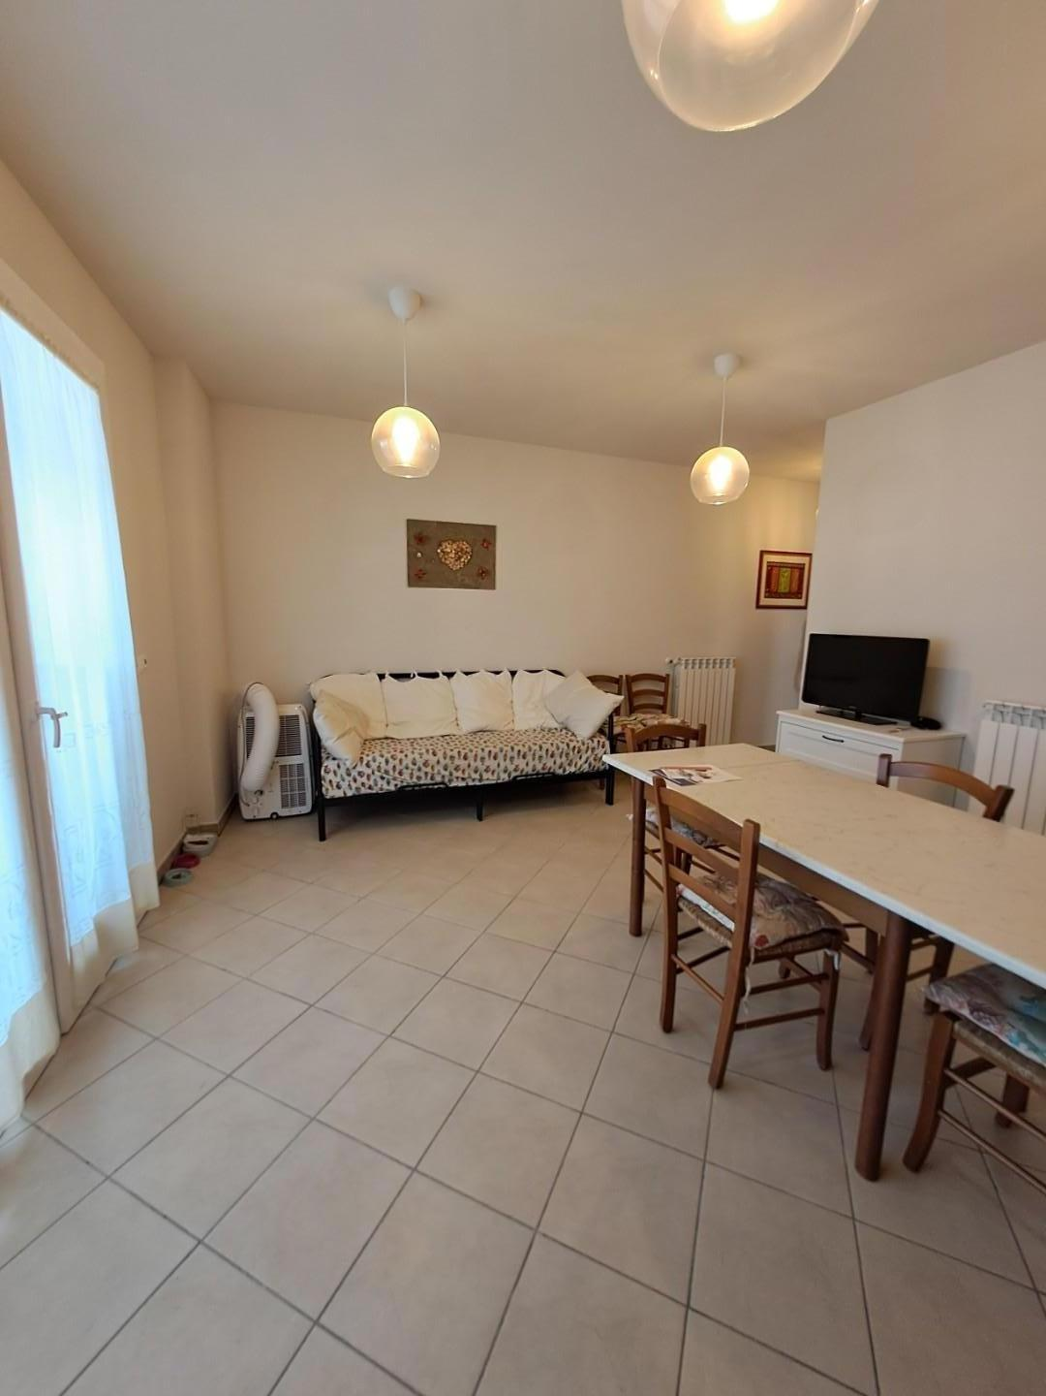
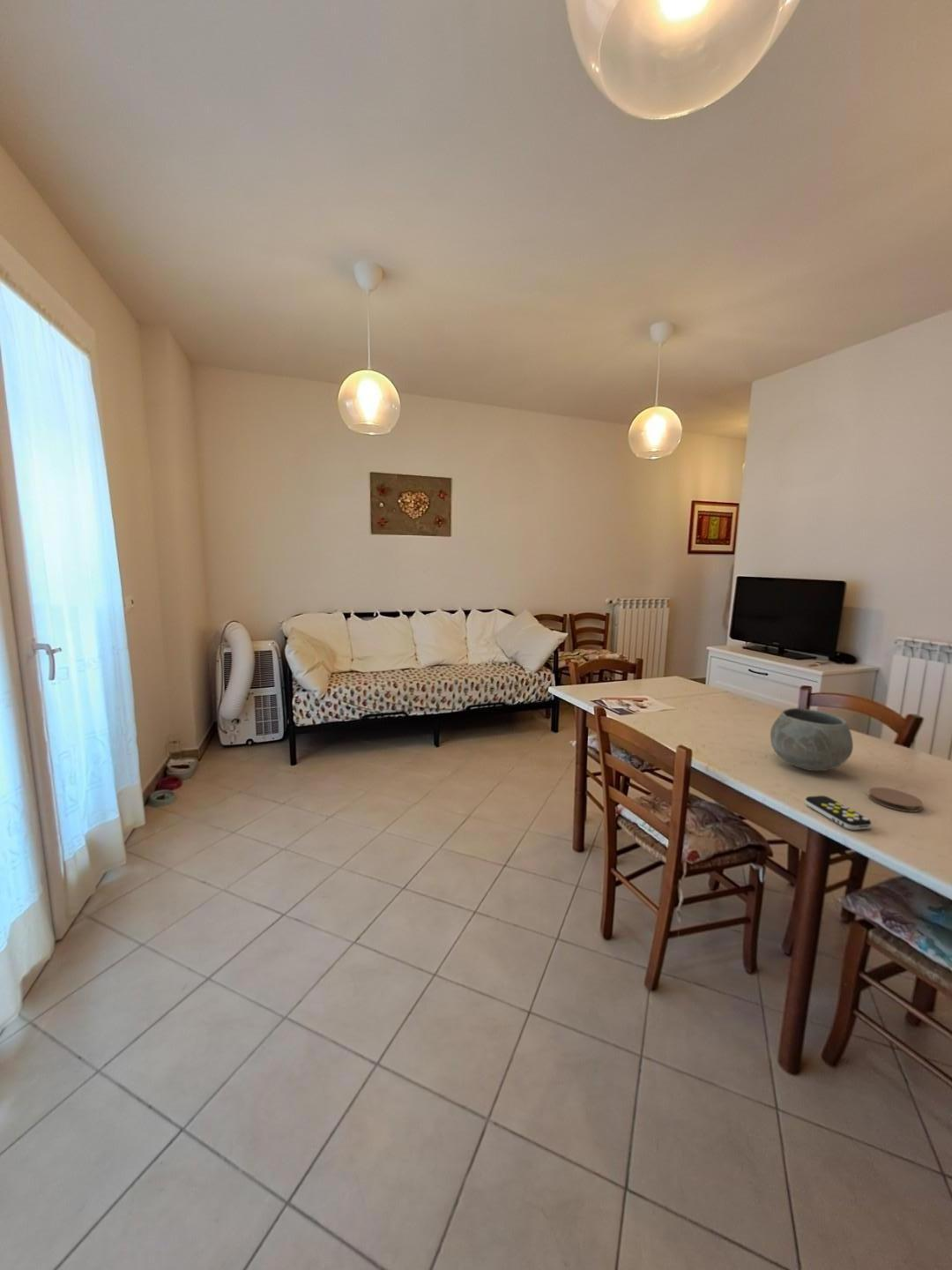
+ remote control (837, 811)
+ bowl (809, 741)
+ coaster (895, 799)
